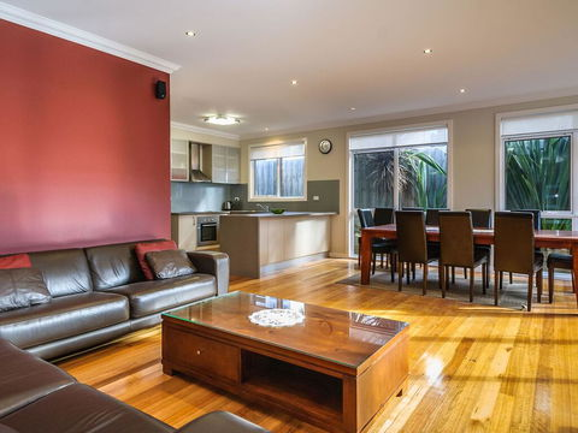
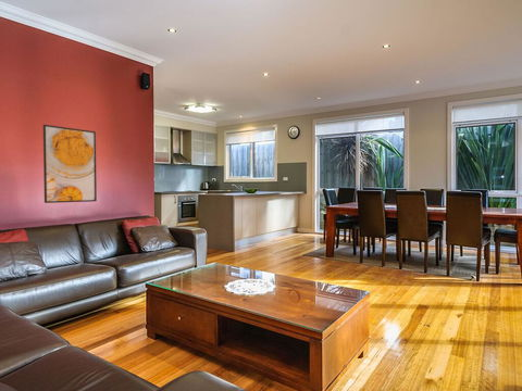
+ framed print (71, 165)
